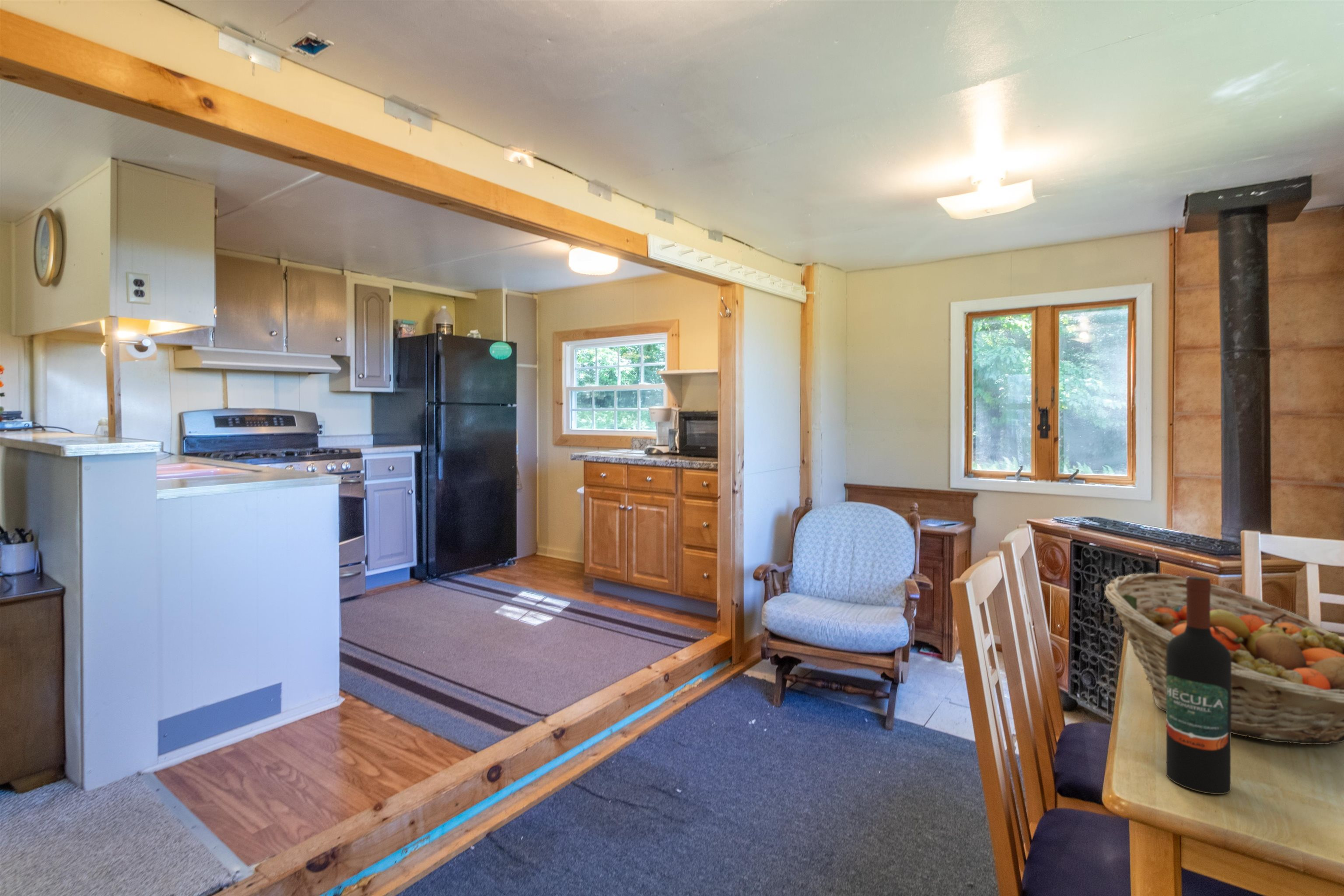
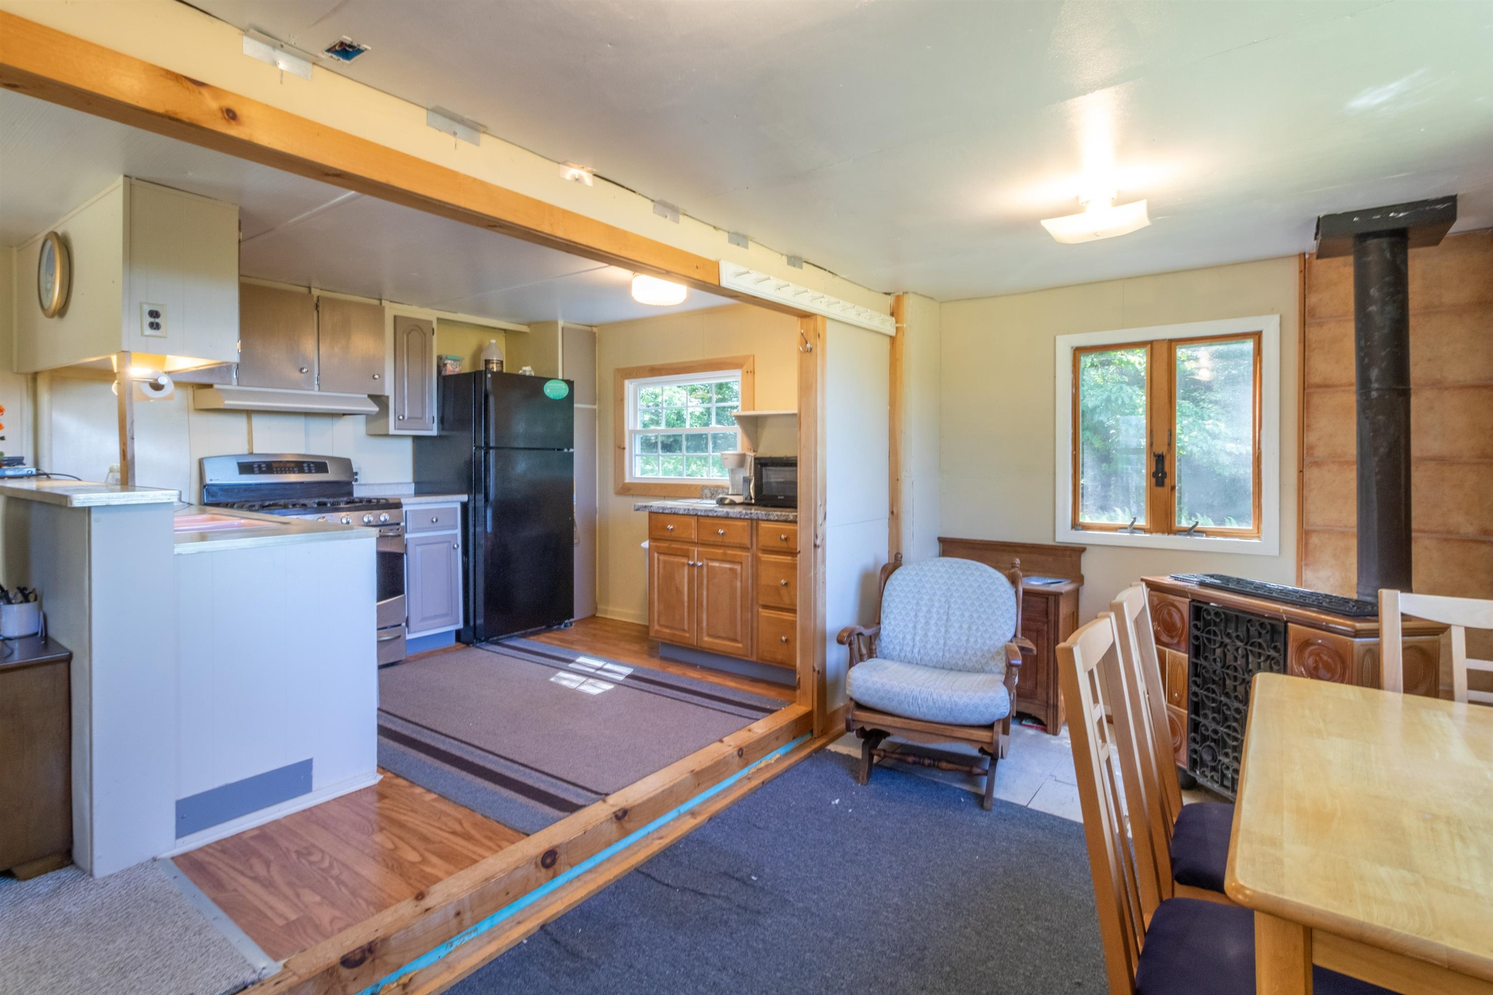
- fruit basket (1235, 648)
- wine bottle (1198, 679)
